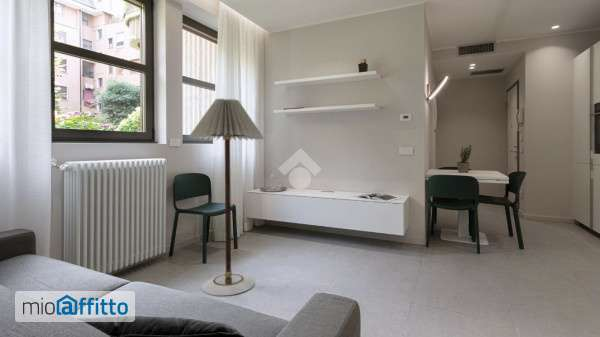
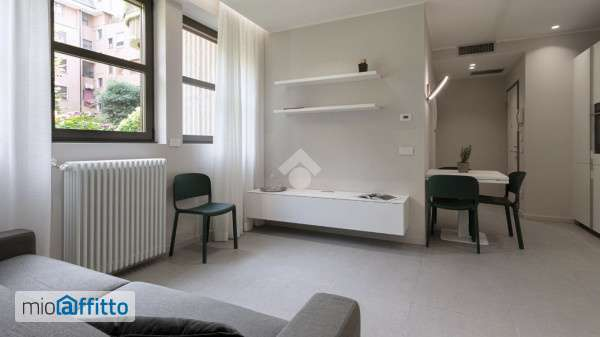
- floor lamp (227, 192)
